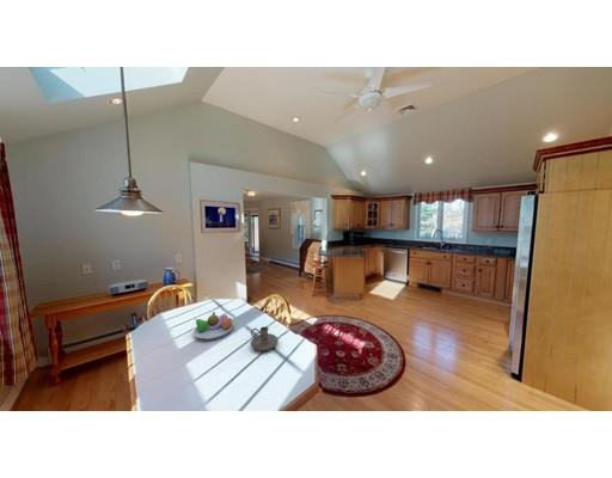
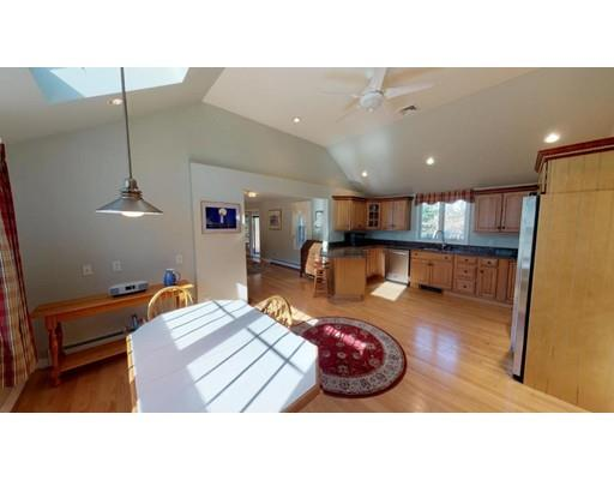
- fruit bowl (213, 324)
- candle holder (262, 336)
